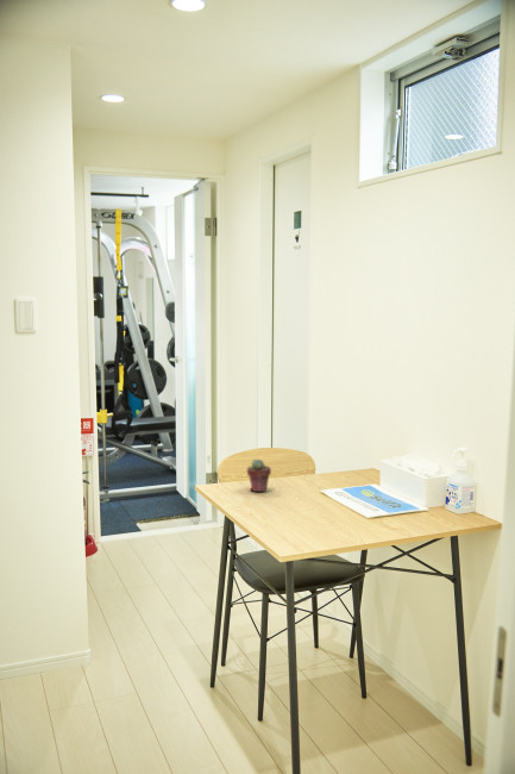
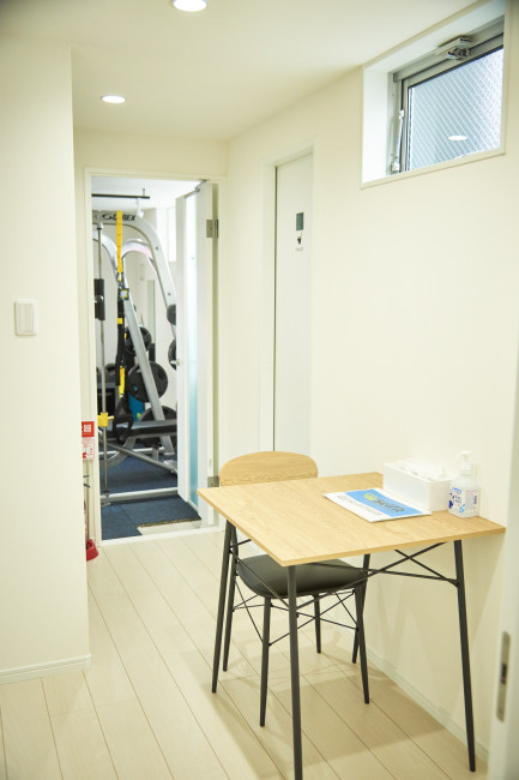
- potted succulent (258, 474)
